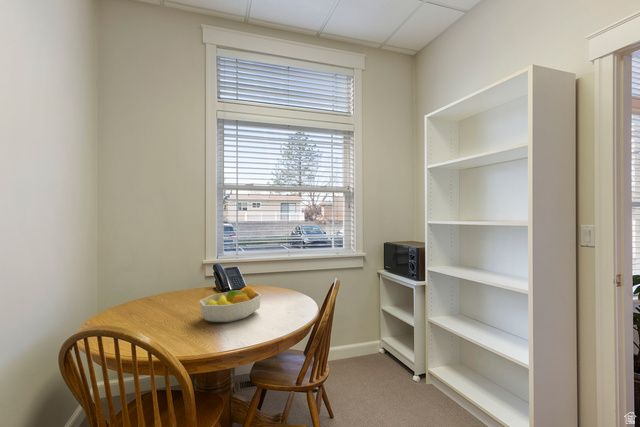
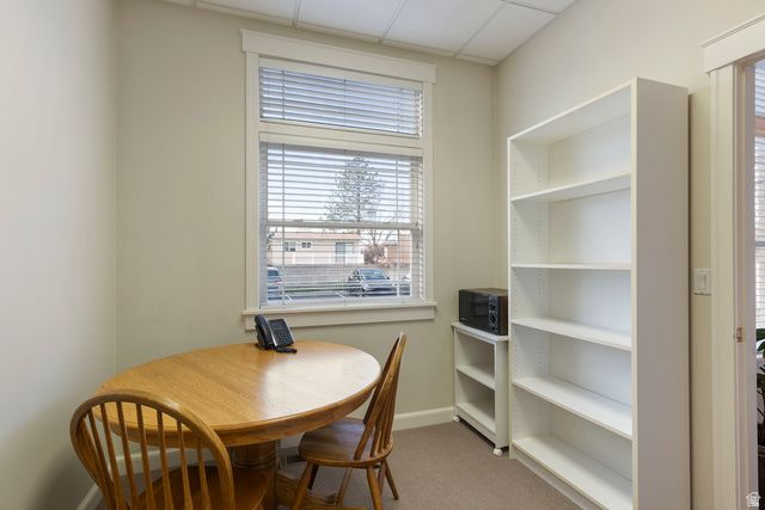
- fruit bowl (231, 302)
